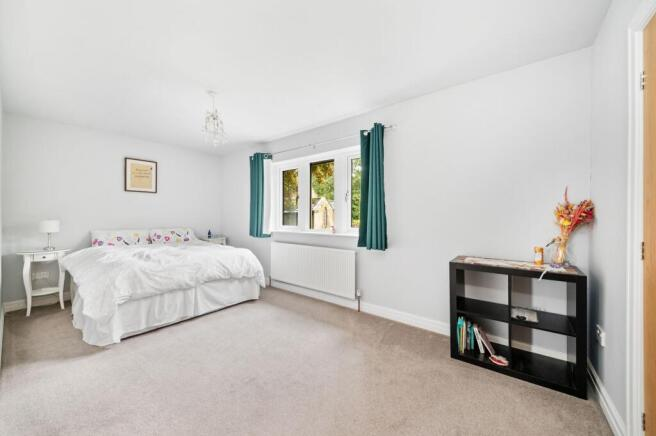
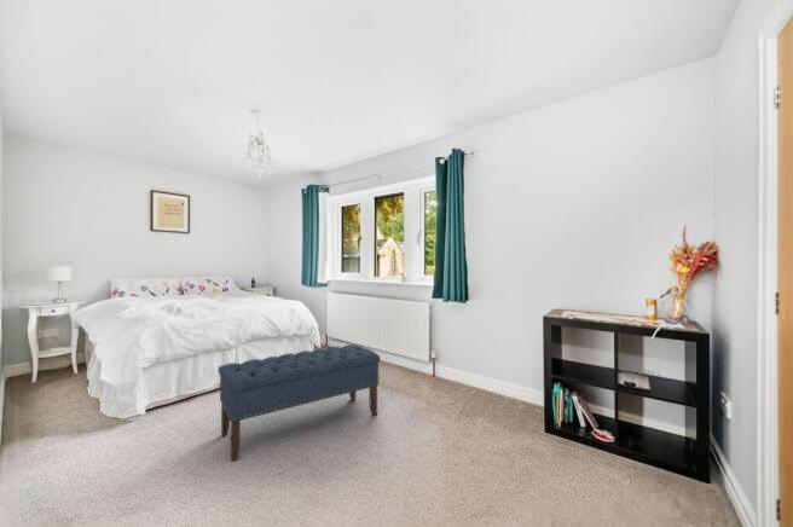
+ bench (303, 389)
